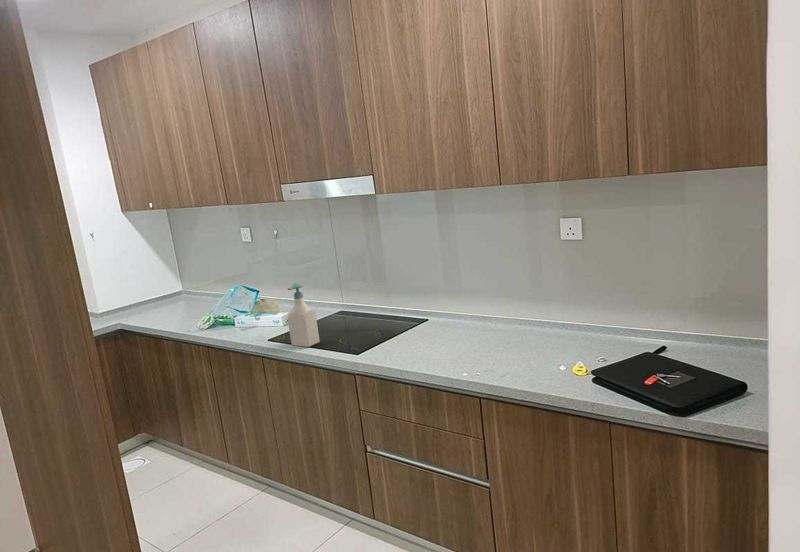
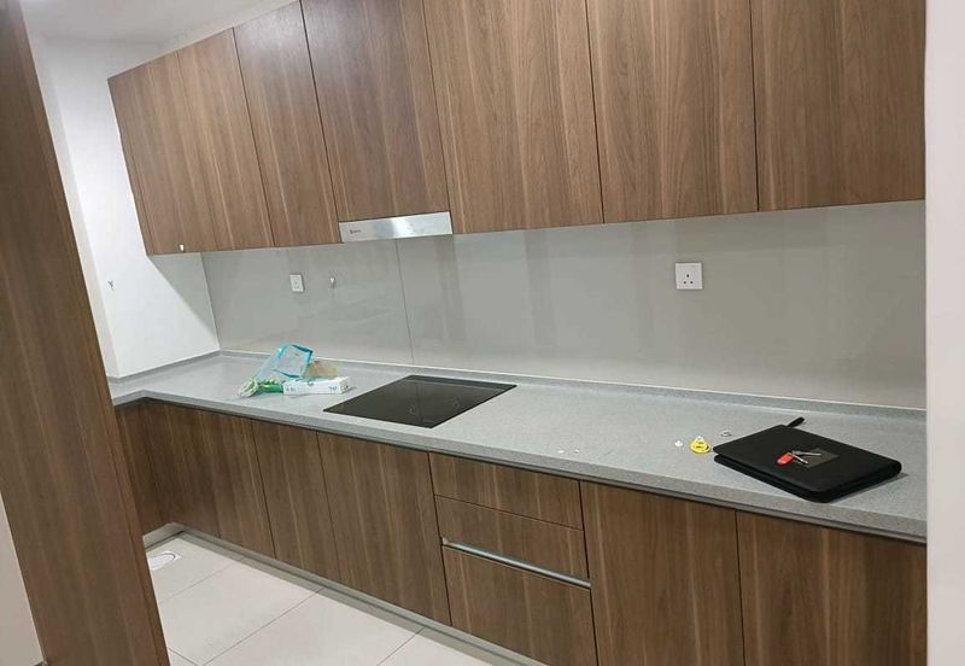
- soap bottle (299, 314)
